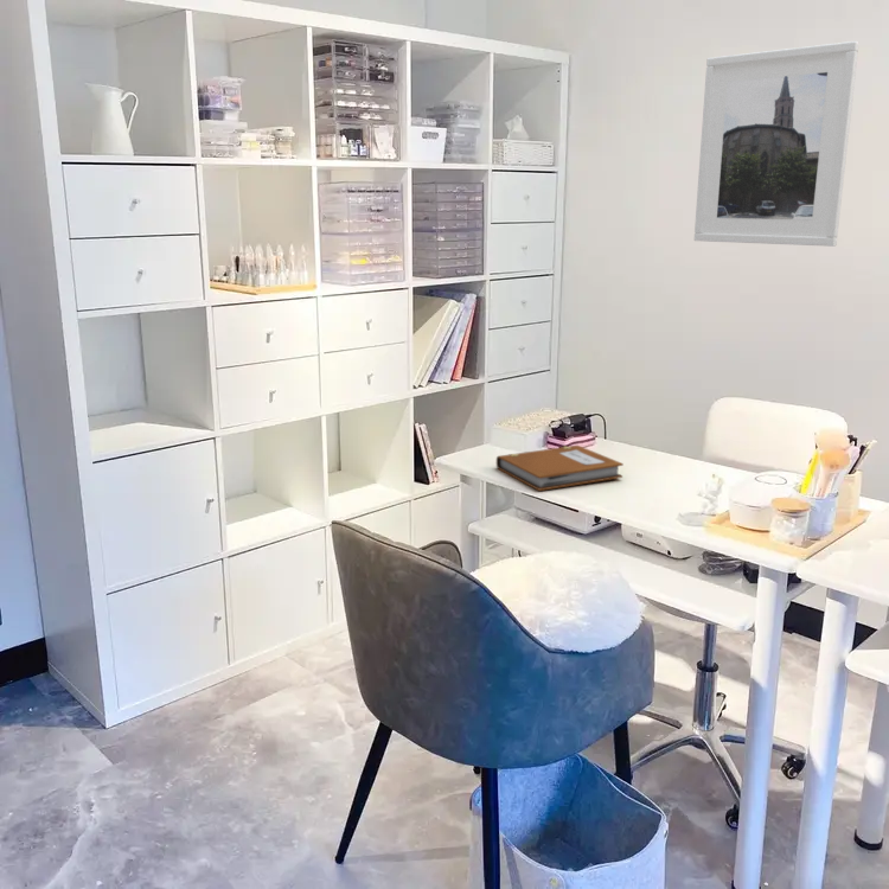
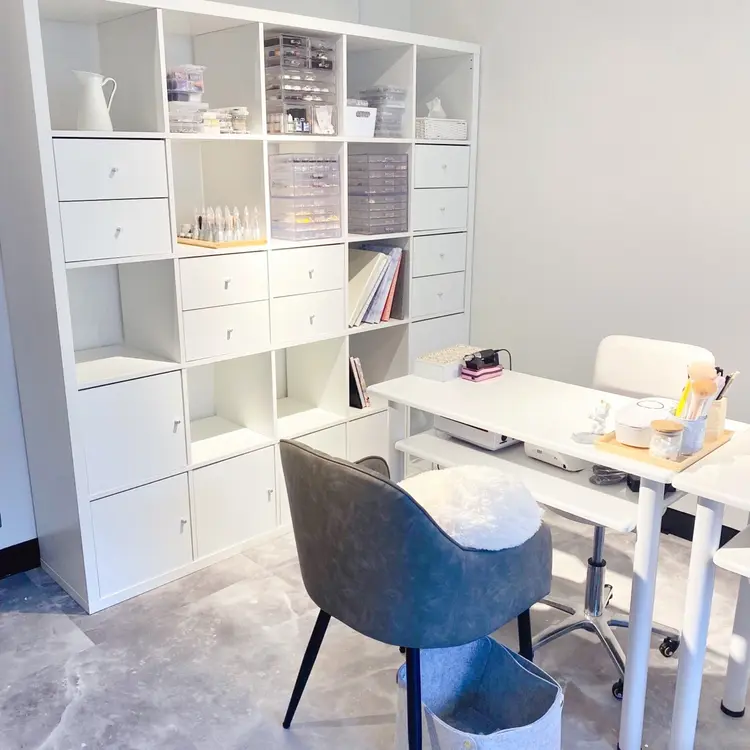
- notebook (559, 465)
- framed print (769, 149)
